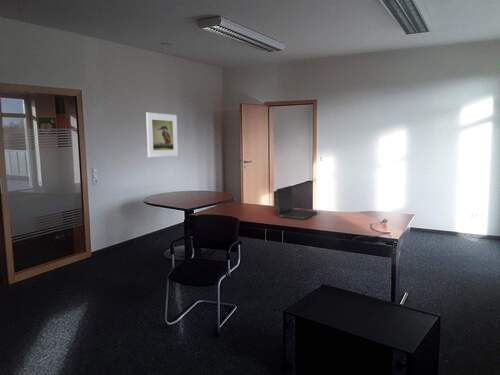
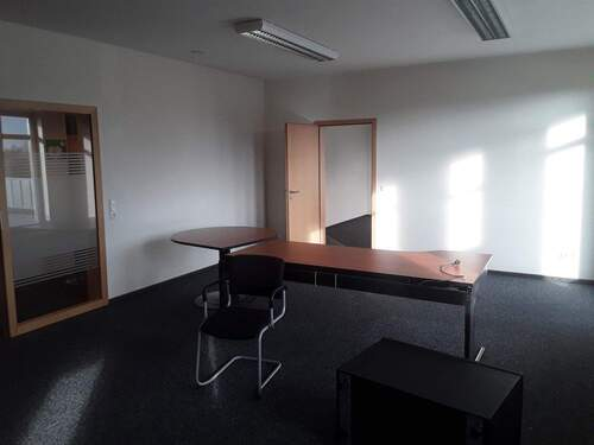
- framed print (162, 135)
- laptop (292, 201)
